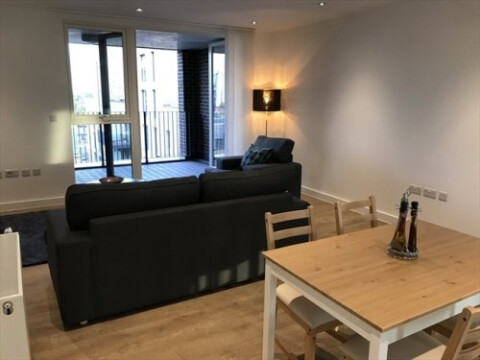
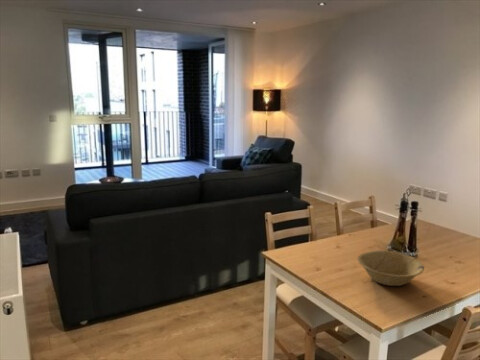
+ bowl (389, 270)
